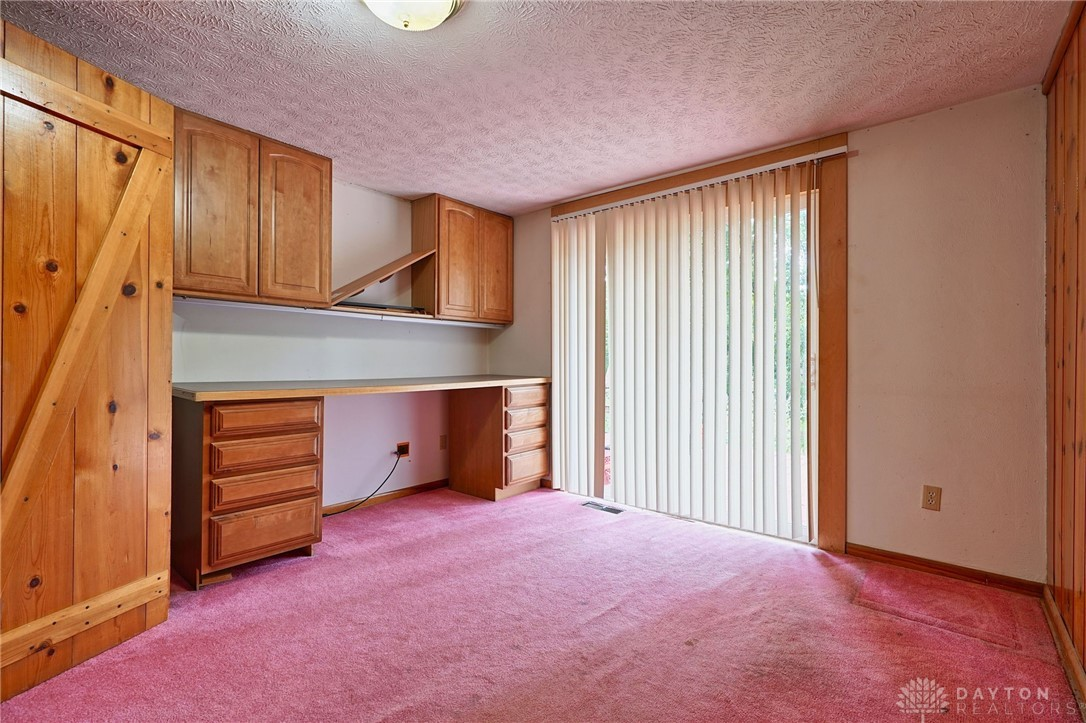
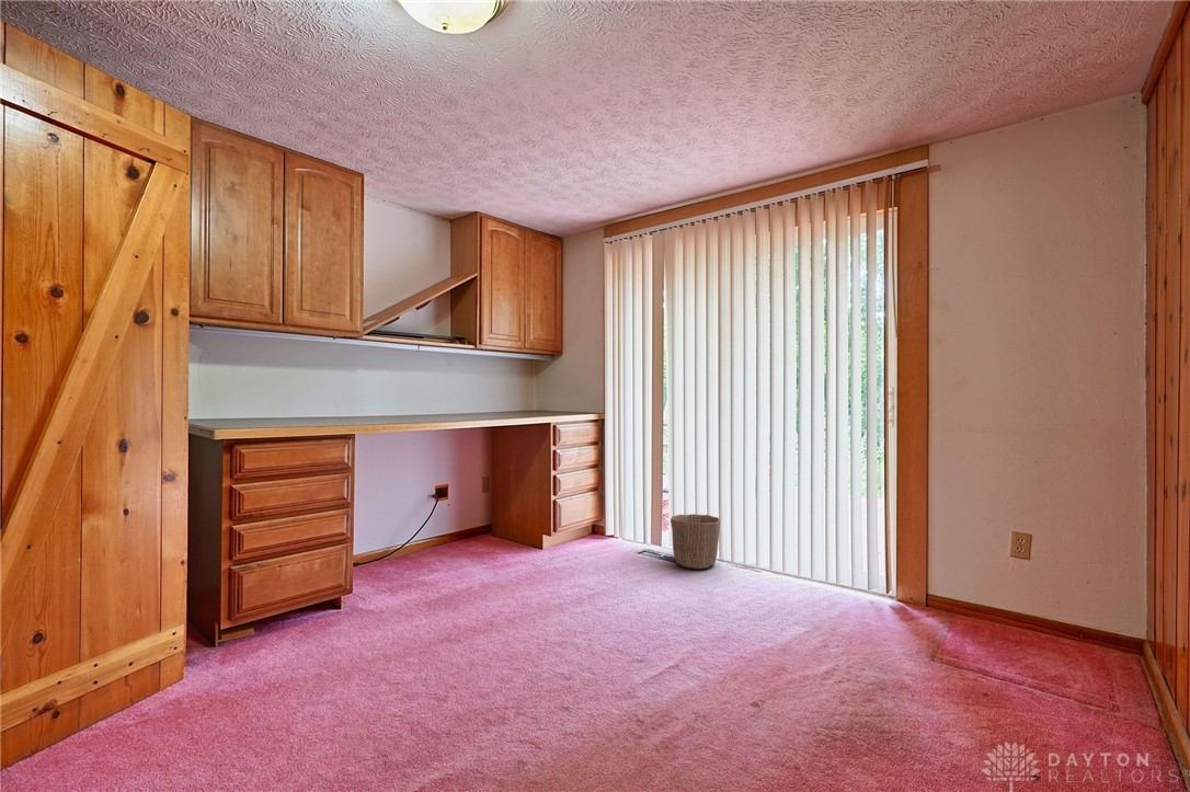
+ waste basket (695, 540)
